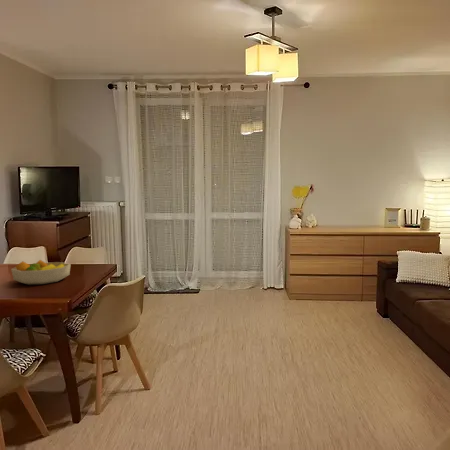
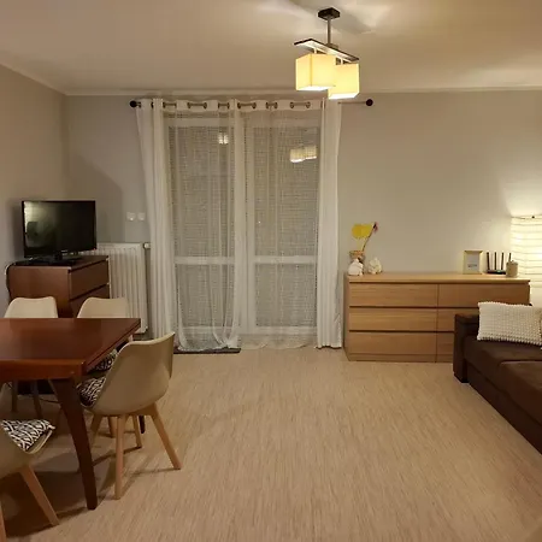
- fruit bowl (41, 270)
